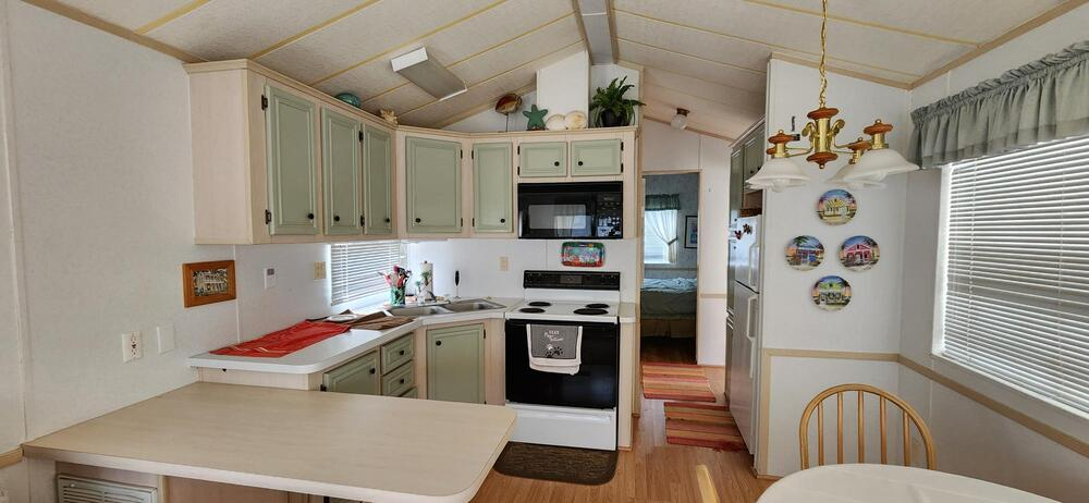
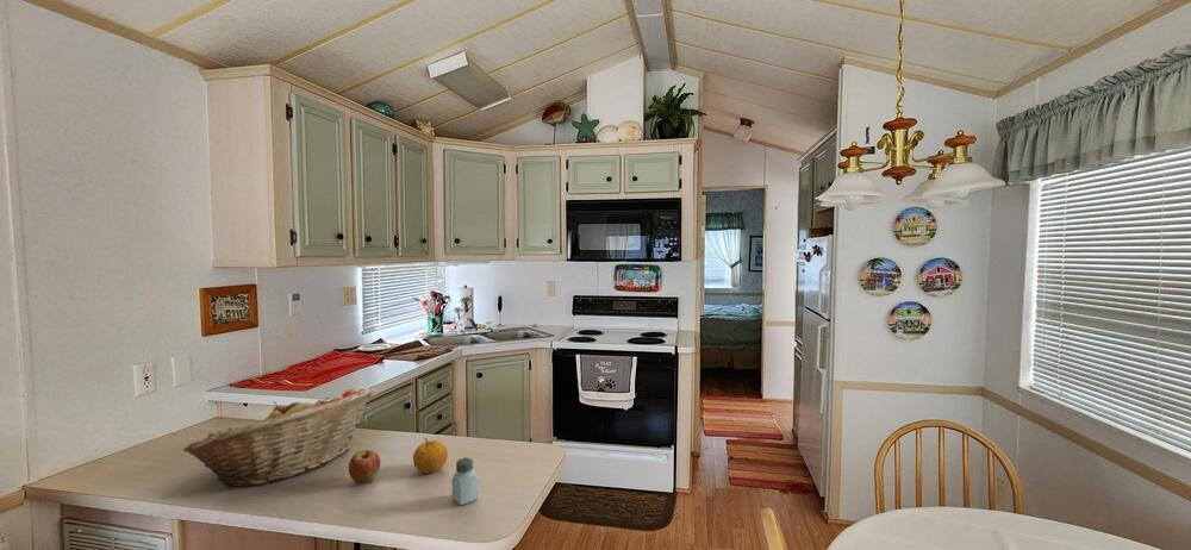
+ fruit (430, 452)
+ apple (364, 464)
+ saltshaker (464, 480)
+ fruit basket (291, 427)
